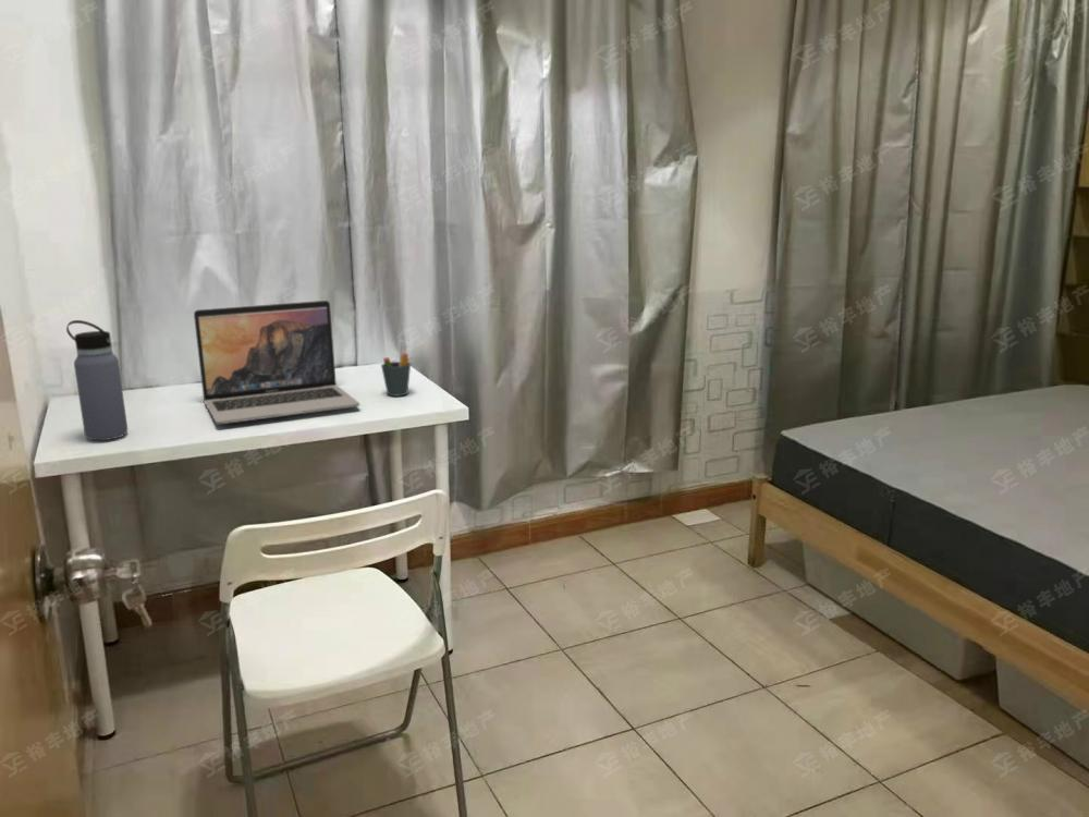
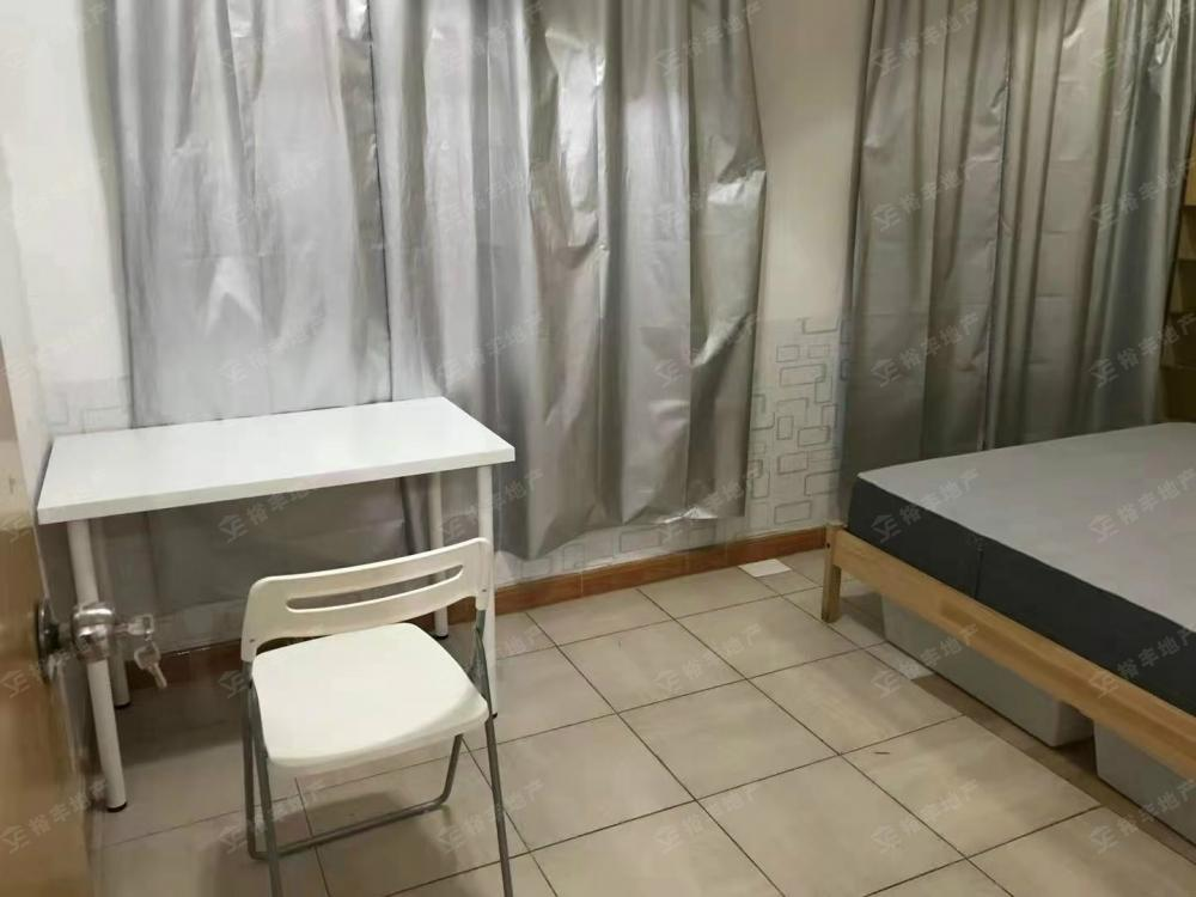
- water bottle (97, 377)
- laptop (277, 358)
- pen holder (396, 370)
